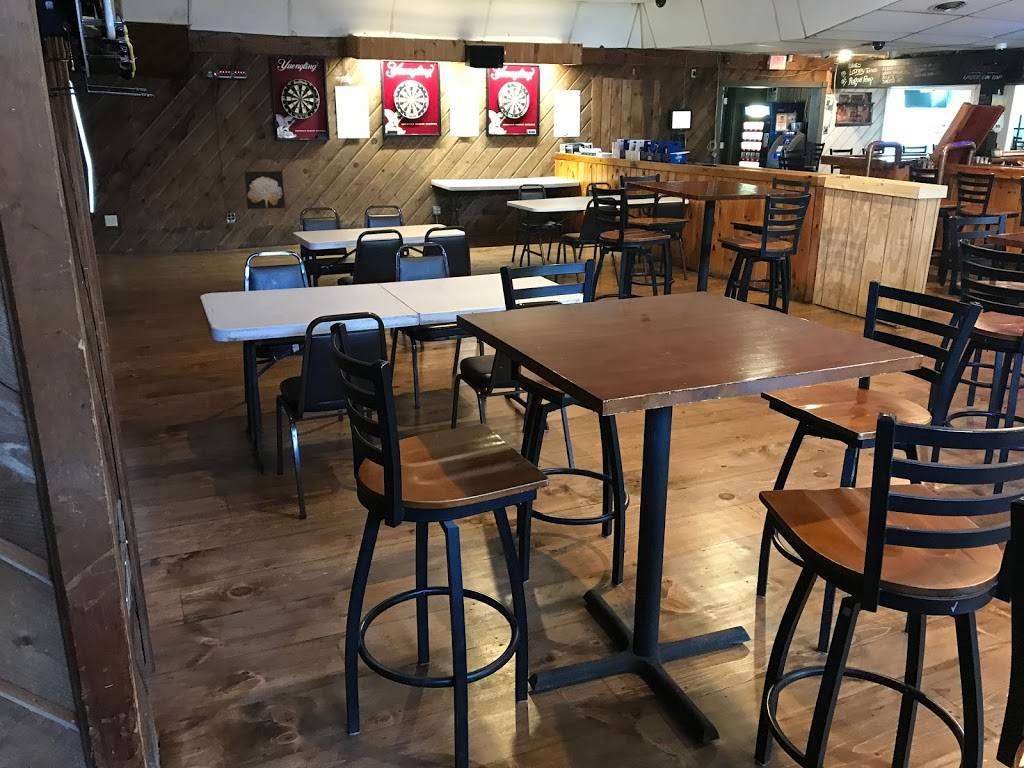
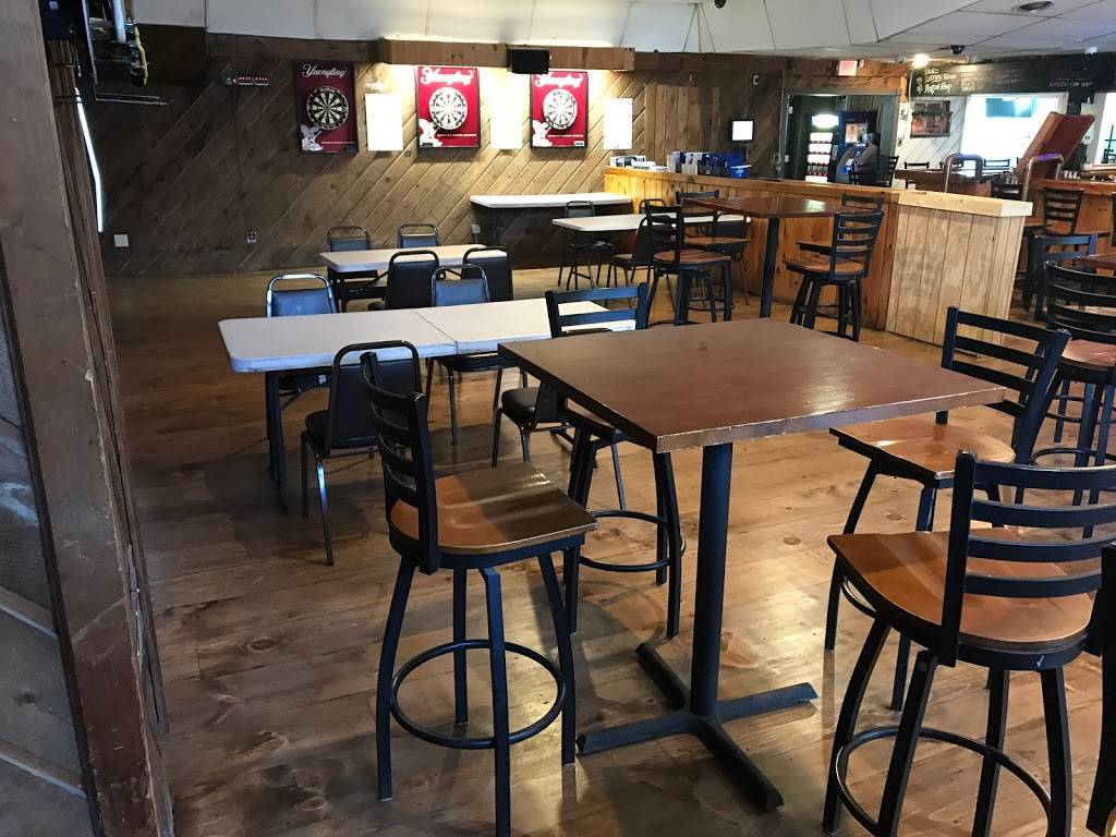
- wall art (264, 190)
